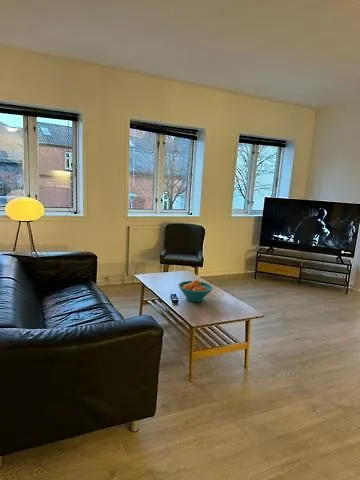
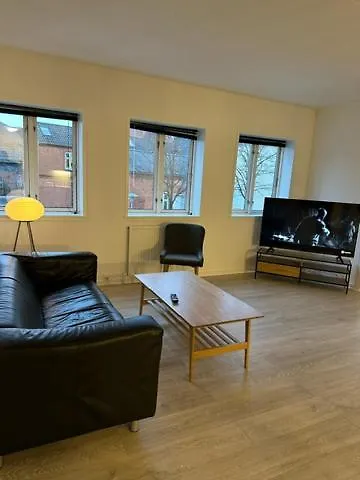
- fruit bowl (195, 289)
